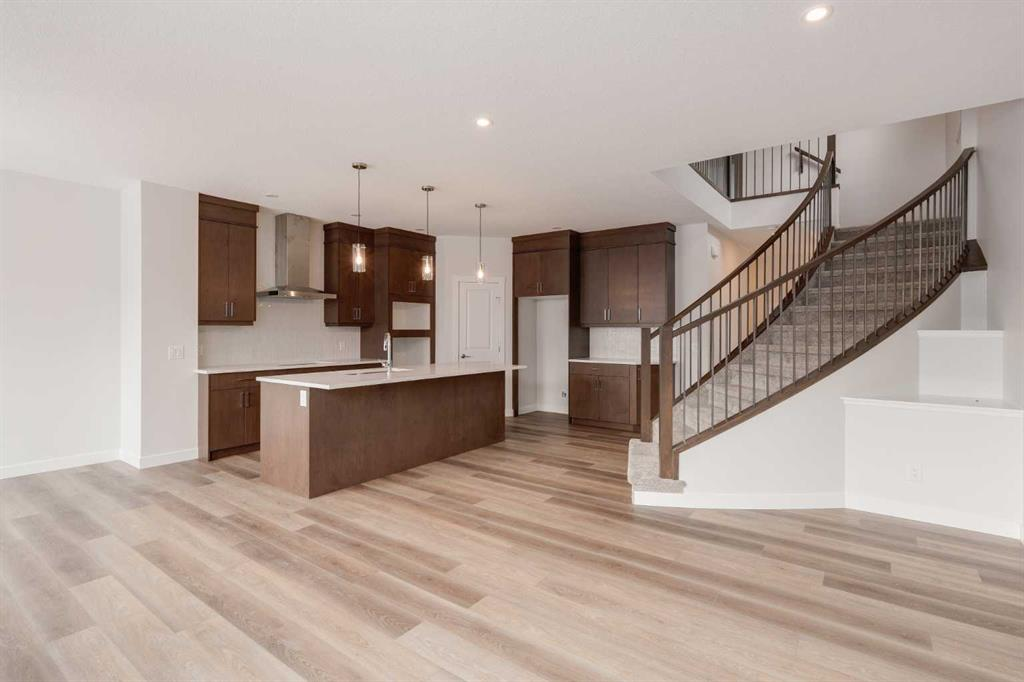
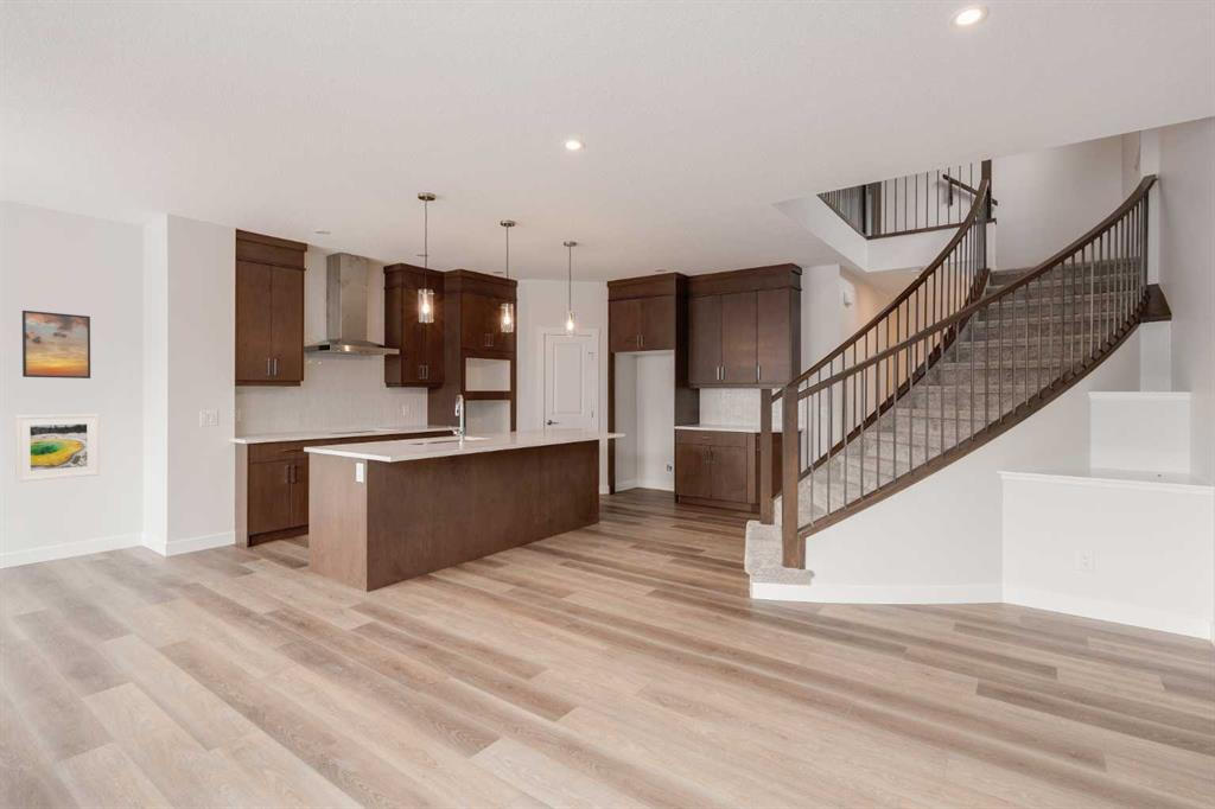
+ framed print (58, 446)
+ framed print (57, 345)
